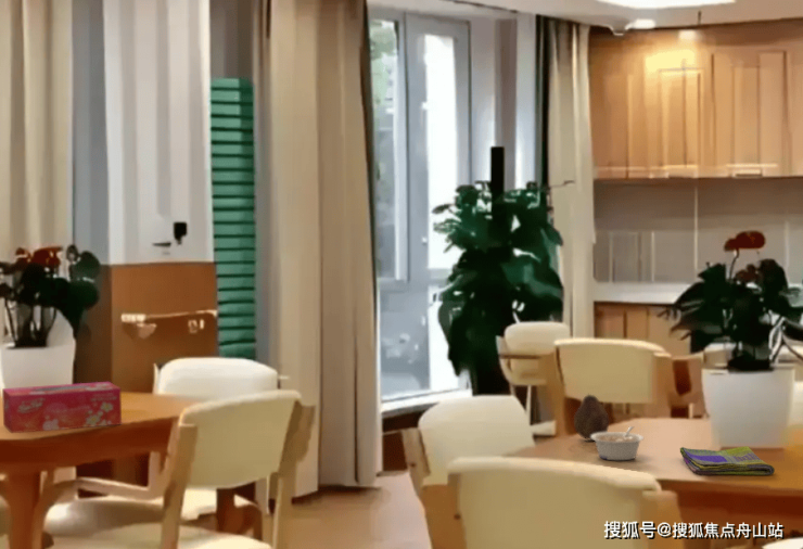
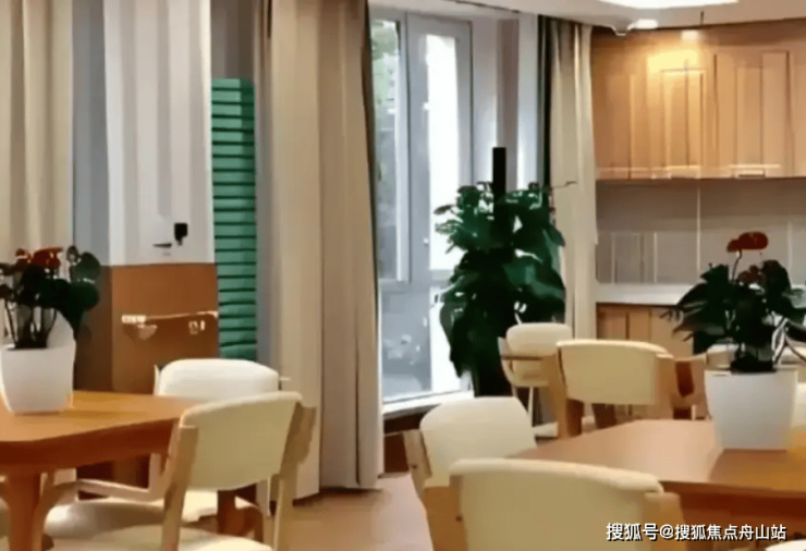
- tissue box (62, 406)
- legume (616, 444)
- dish towel (725, 459)
- fruit (591, 417)
